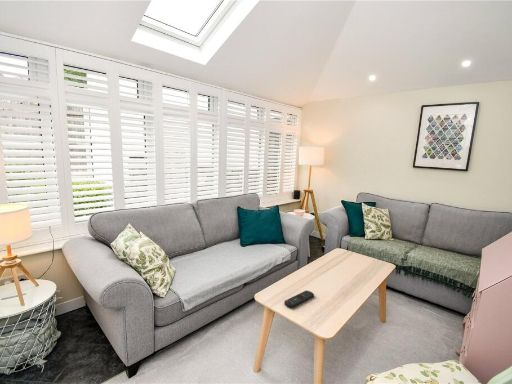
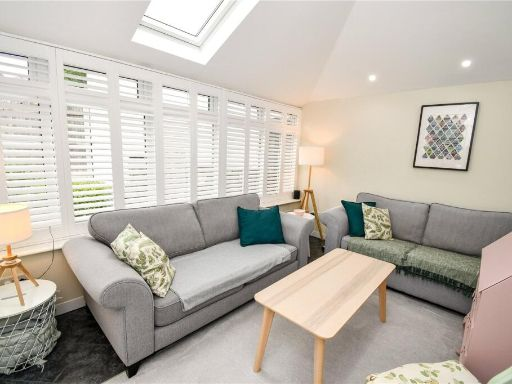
- remote control (299, 298)
